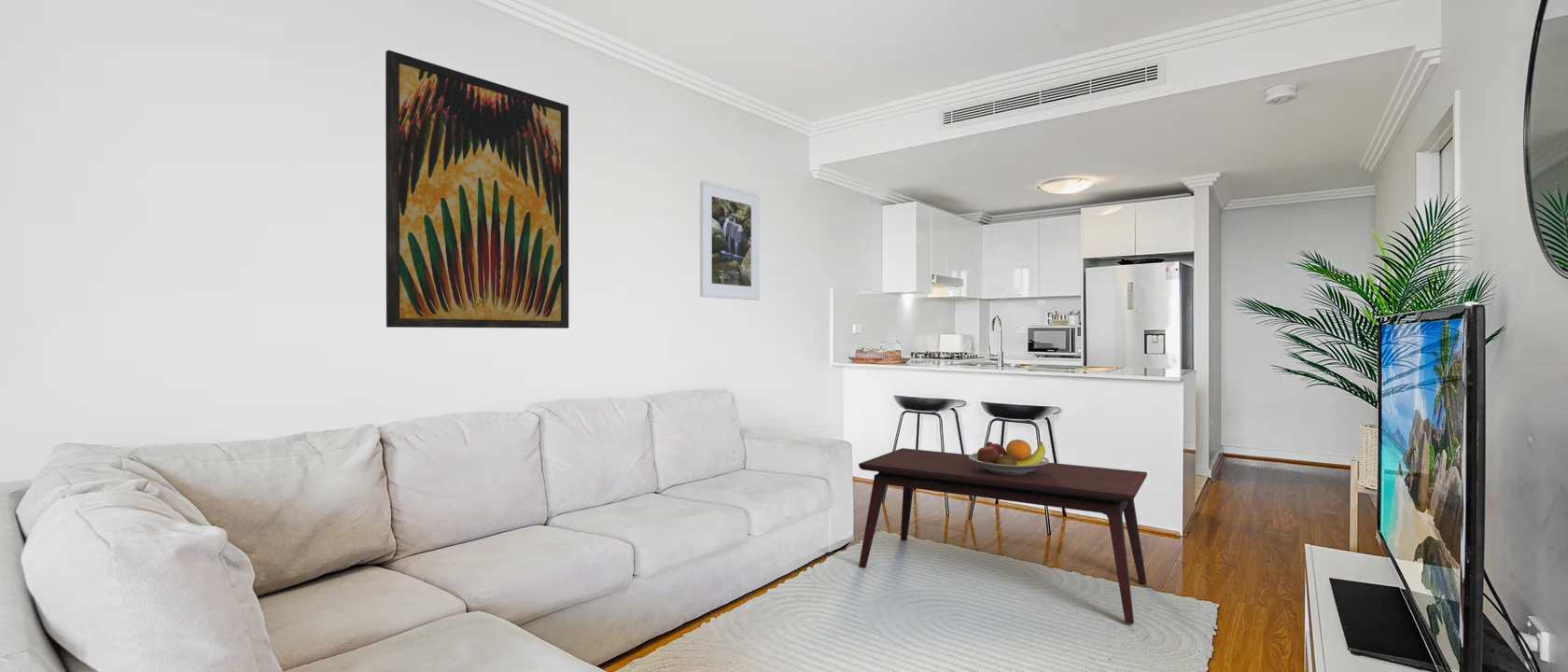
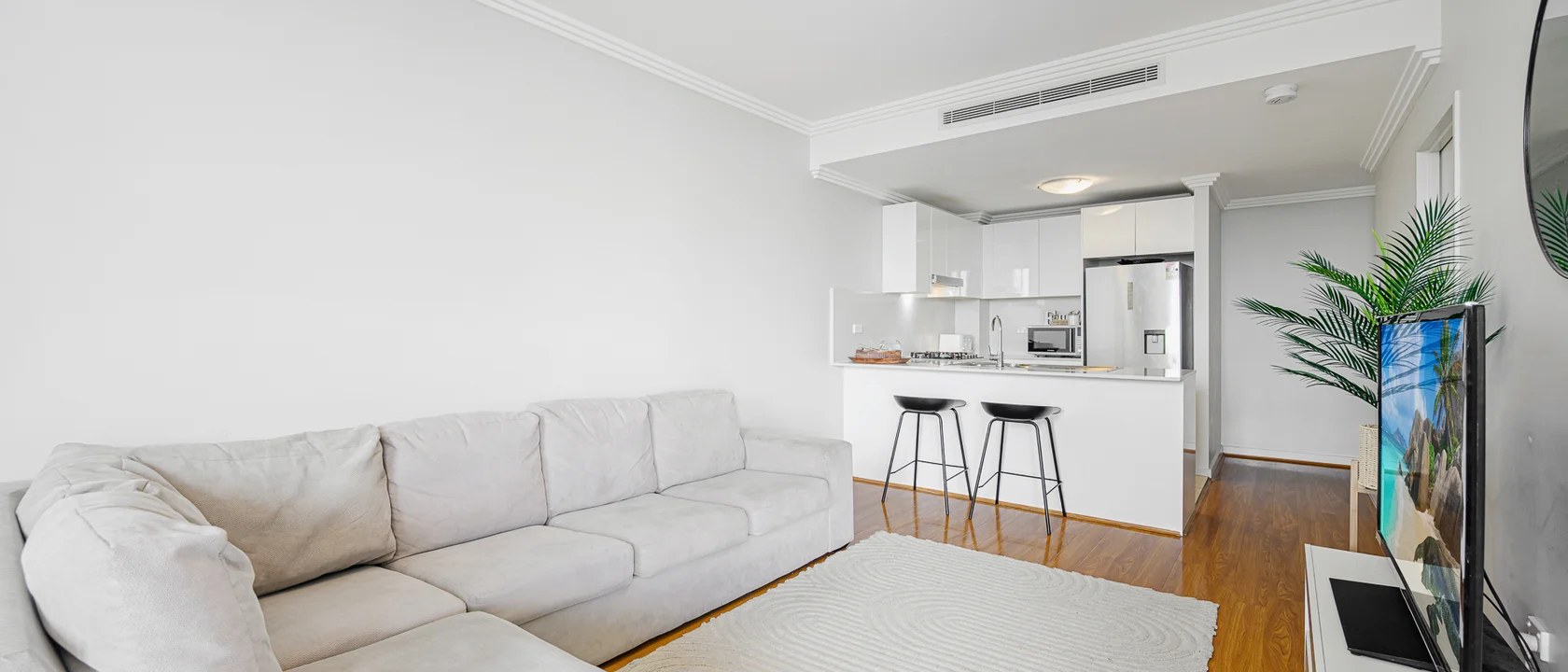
- wall art (486, 204)
- coffee table (1001, 499)
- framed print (731, 243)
- fruit bowl (1008, 455)
